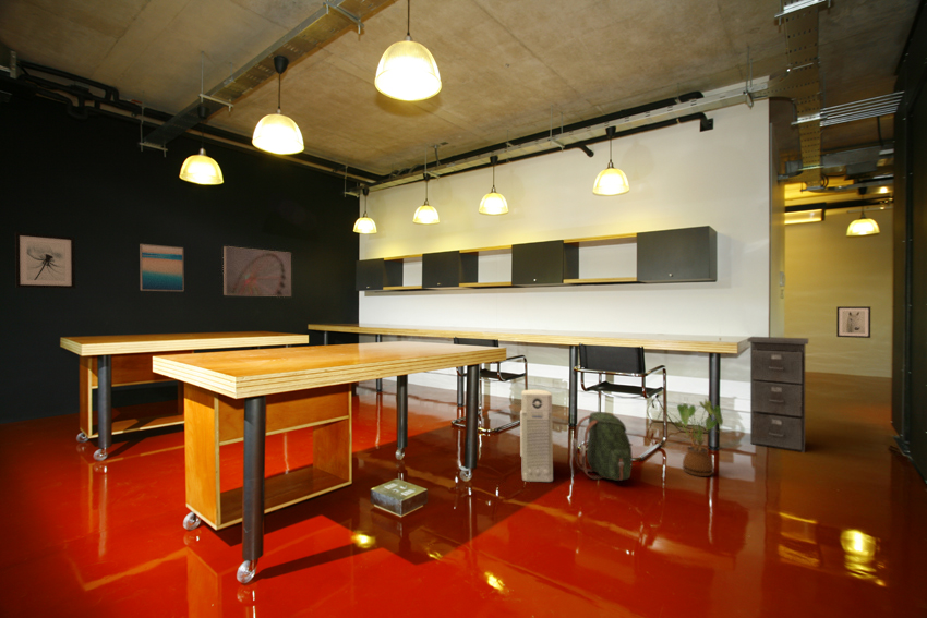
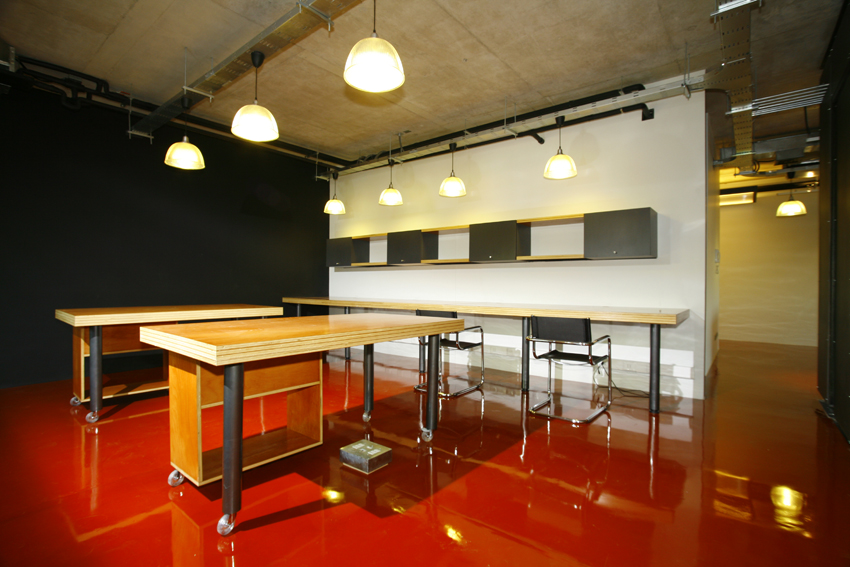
- wall art (46, 262)
- backpack (604, 444)
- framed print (258, 272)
- wall art (853, 322)
- air purifier (535, 432)
- house plant (691, 435)
- filing cabinet (778, 391)
- wall art (162, 268)
